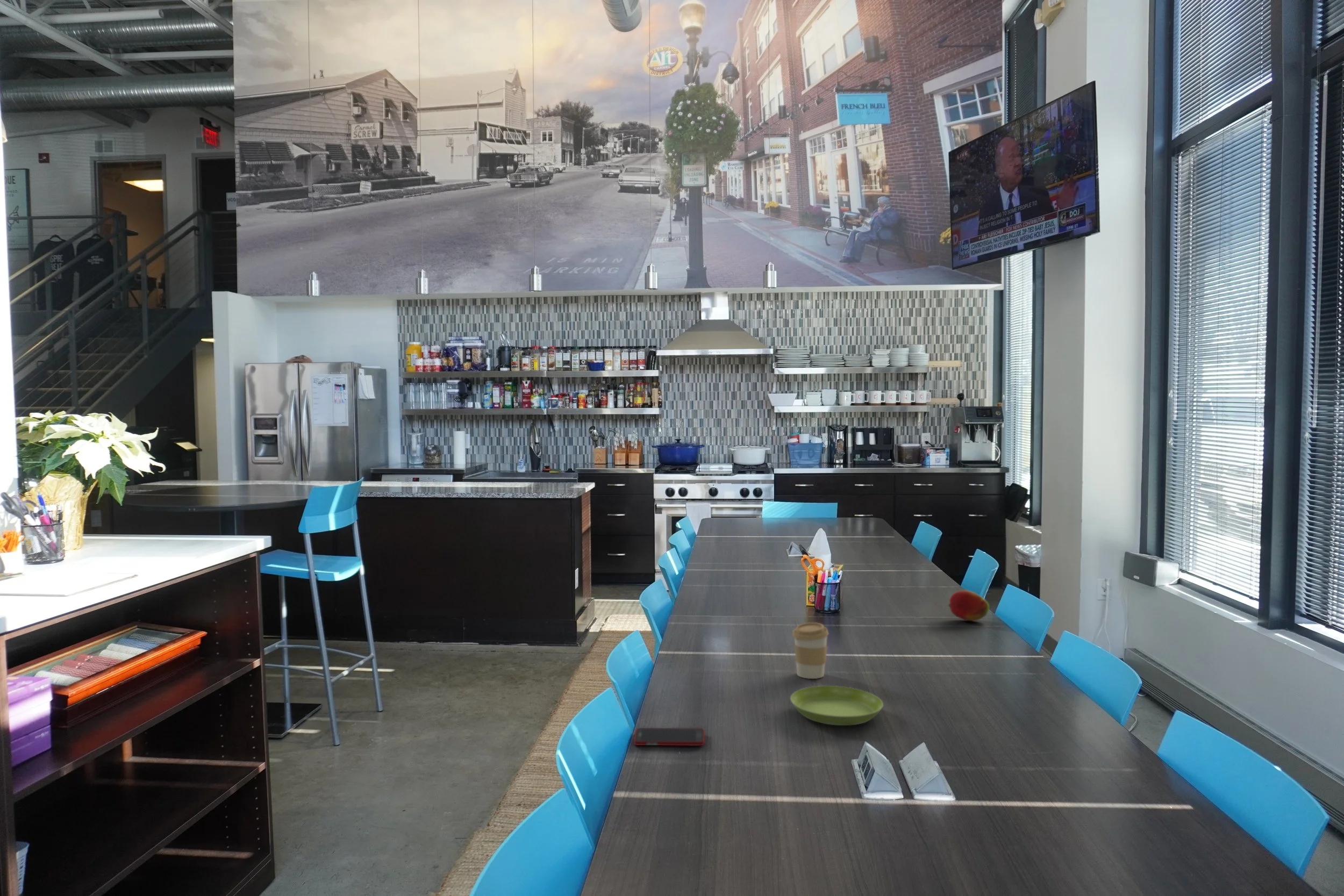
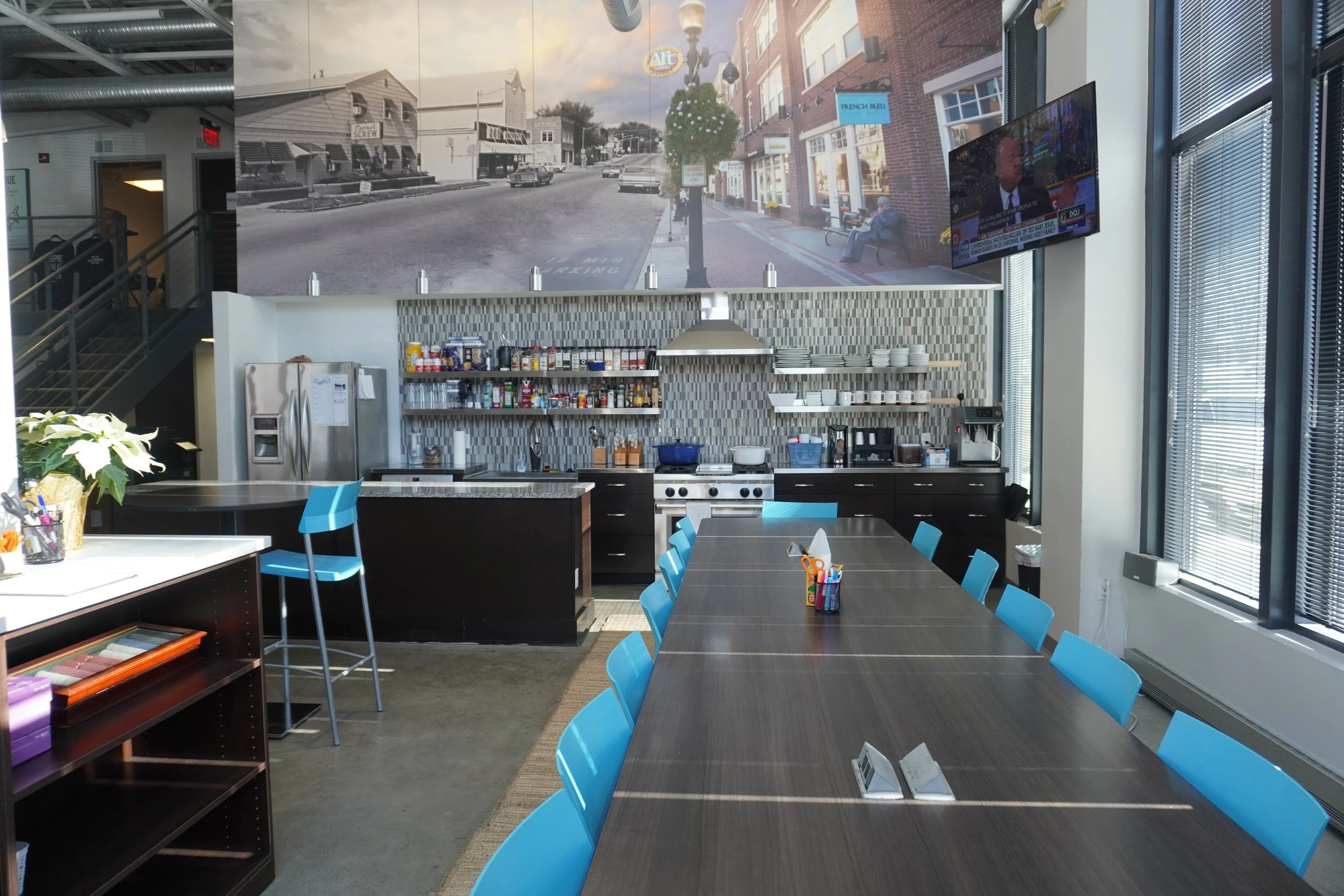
- coffee cup (810, 650)
- saucer (836, 706)
- fruit (968, 605)
- cell phone (669, 737)
